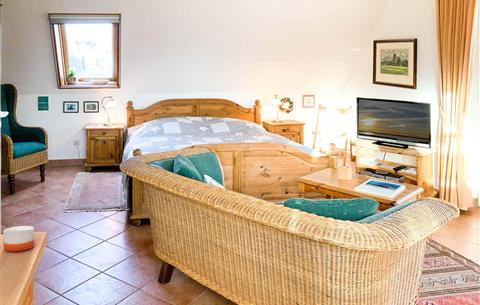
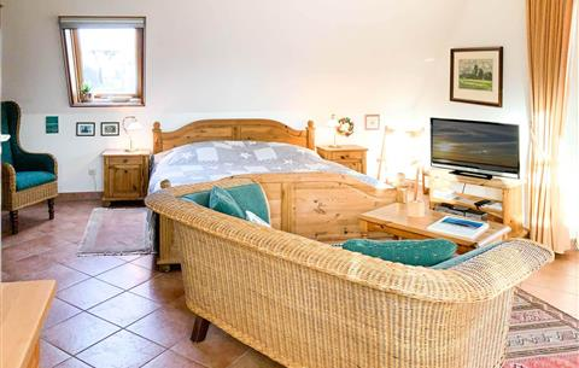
- candle (18, 228)
